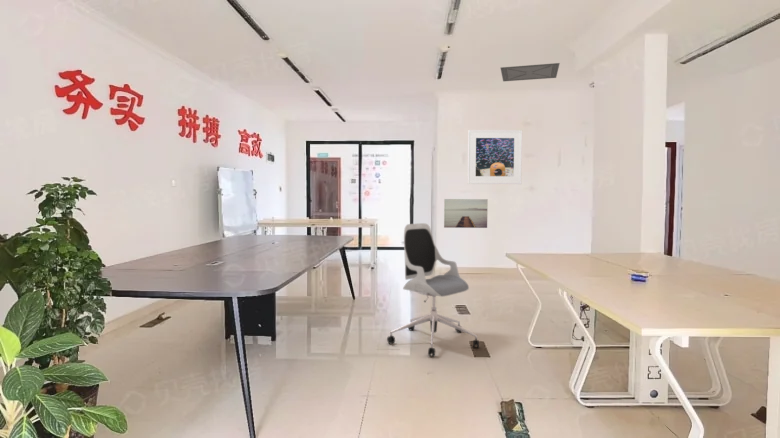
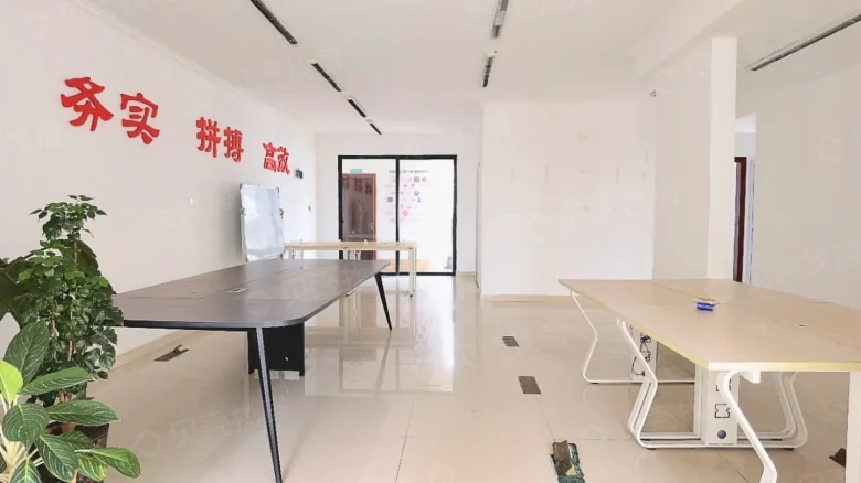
- ceiling vent (529, 72)
- office chair (432, 283)
- wall art (465, 213)
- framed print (494, 157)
